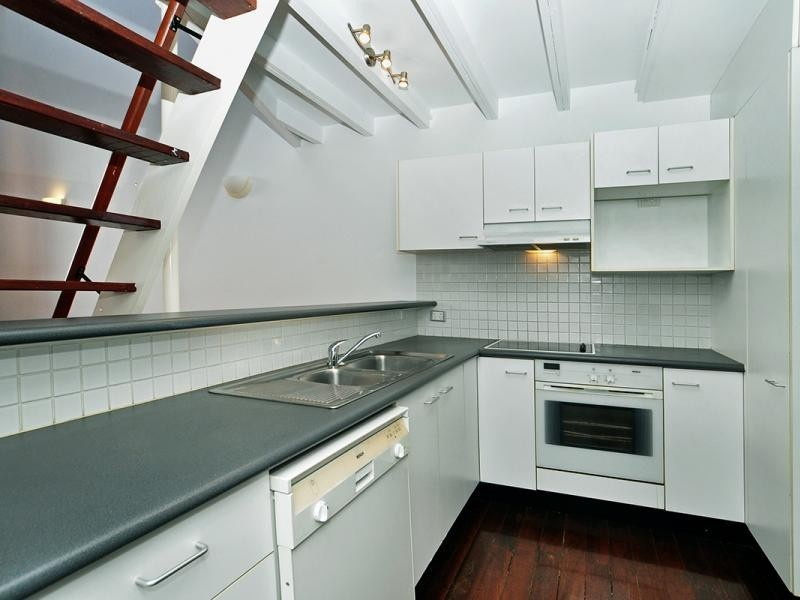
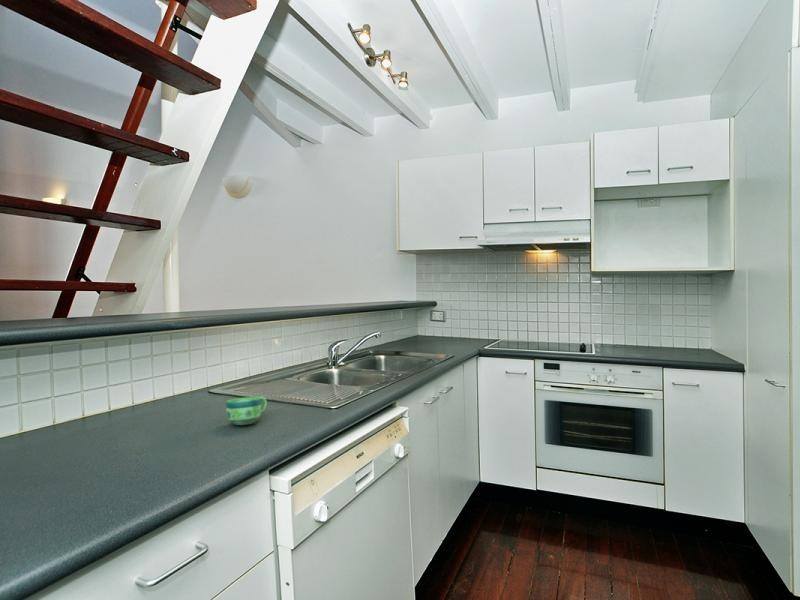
+ cup (247, 409)
